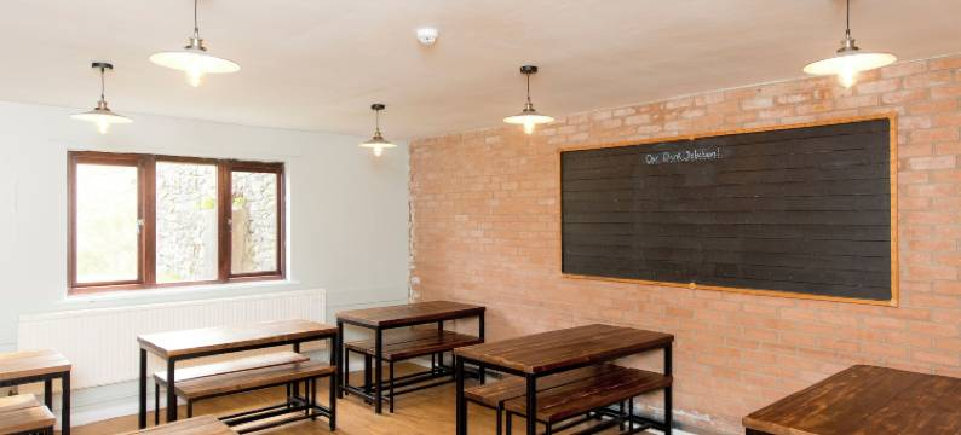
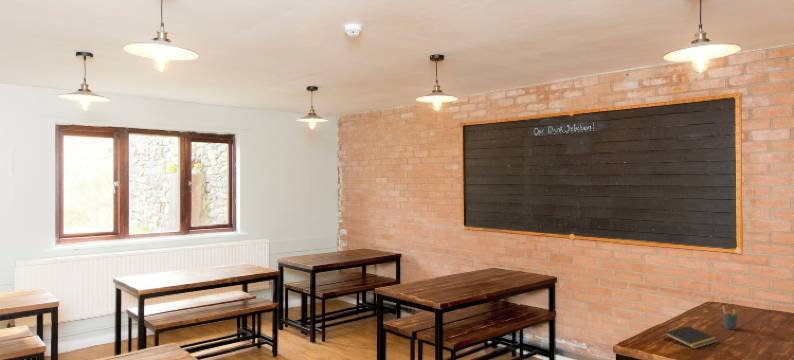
+ notepad (691, 336)
+ pen holder (730, 317)
